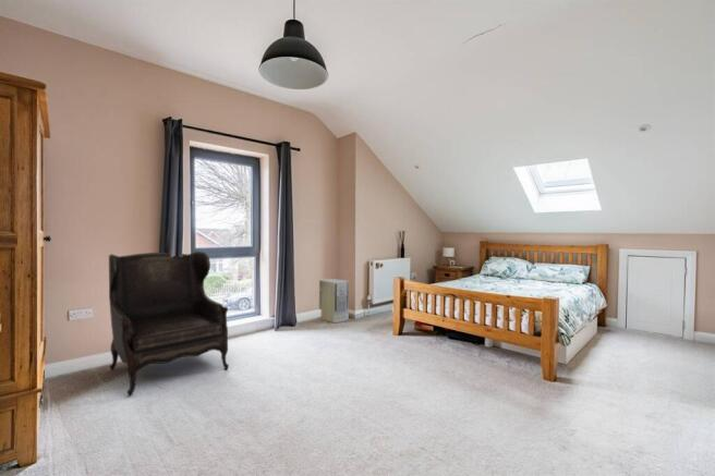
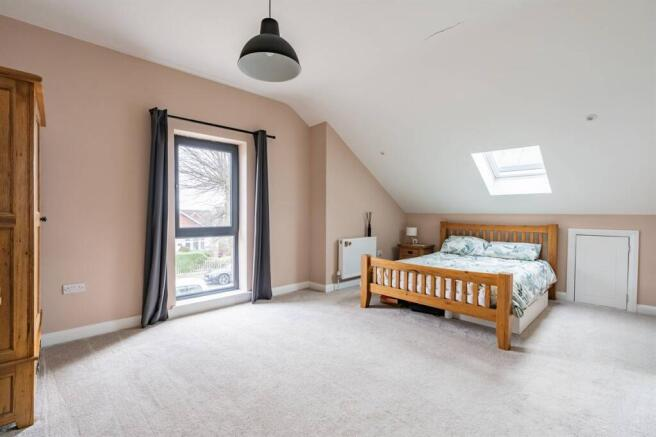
- armchair (168, 310)
- air purifier (334, 300)
